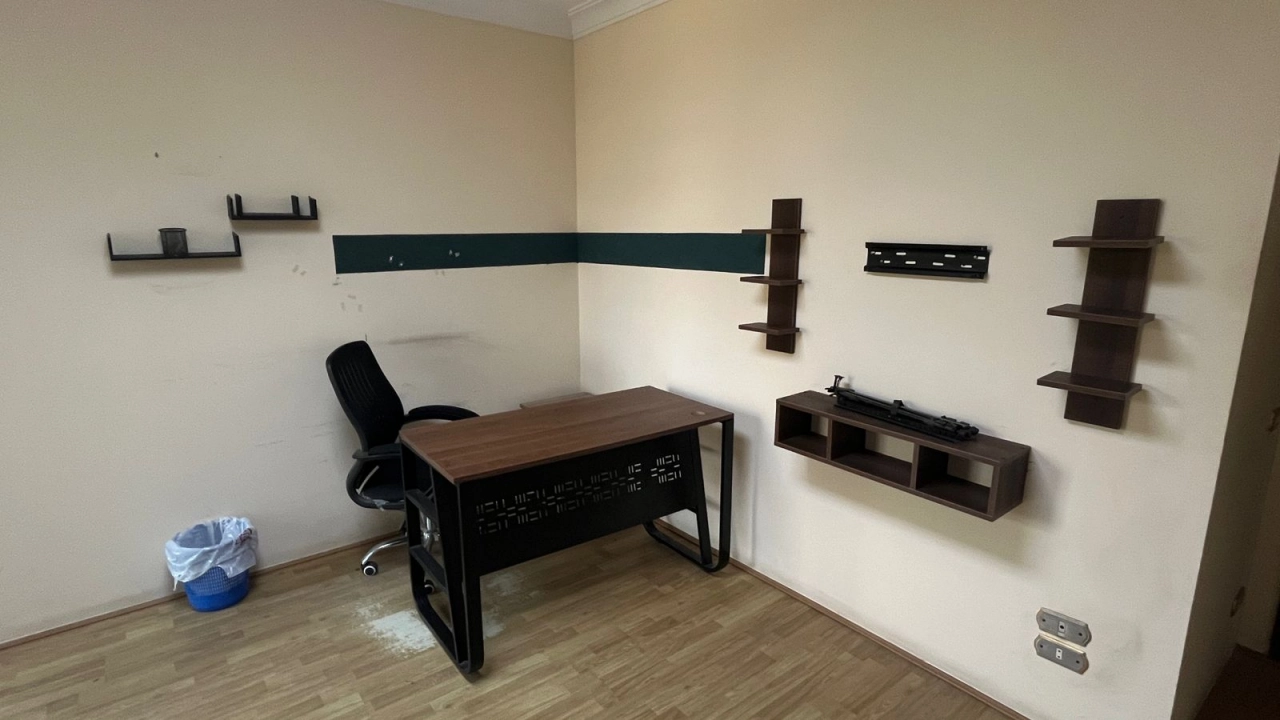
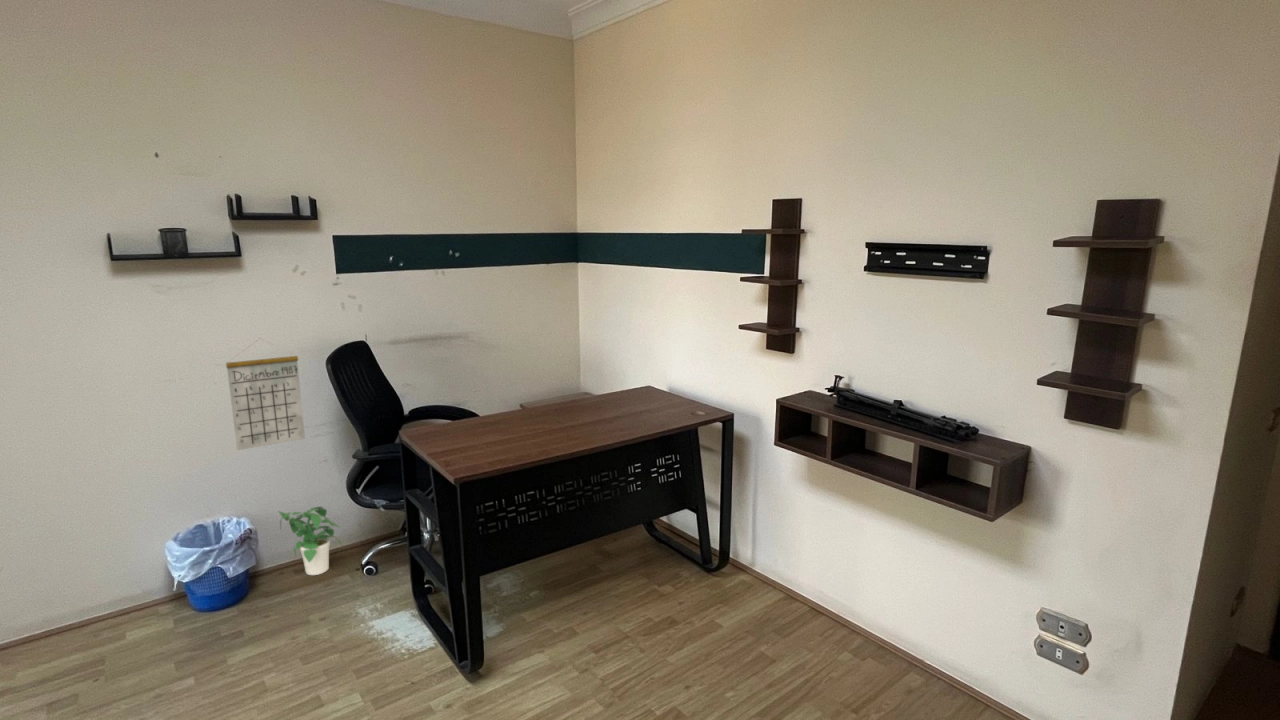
+ calendar (266, 392)
+ potted plant (312, 539)
